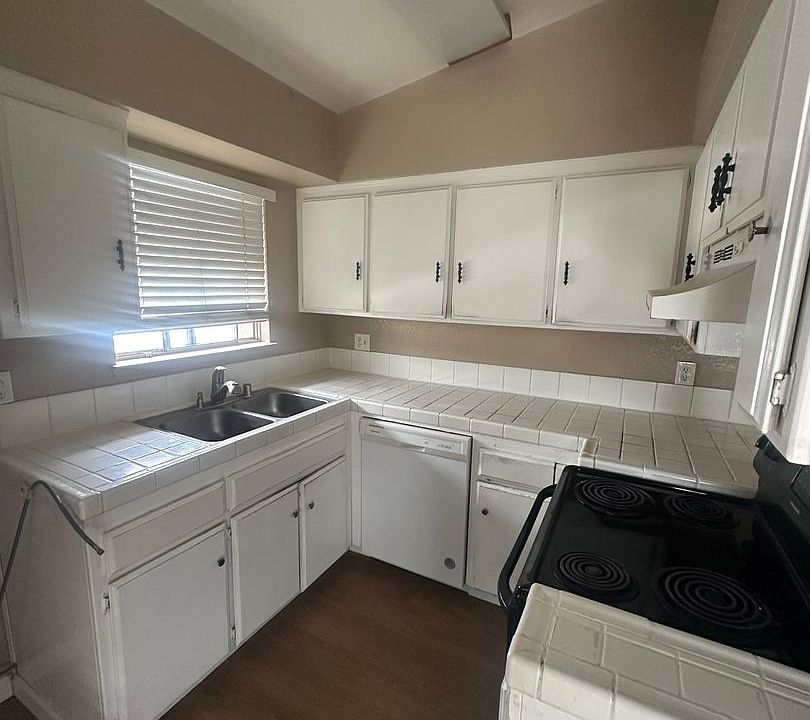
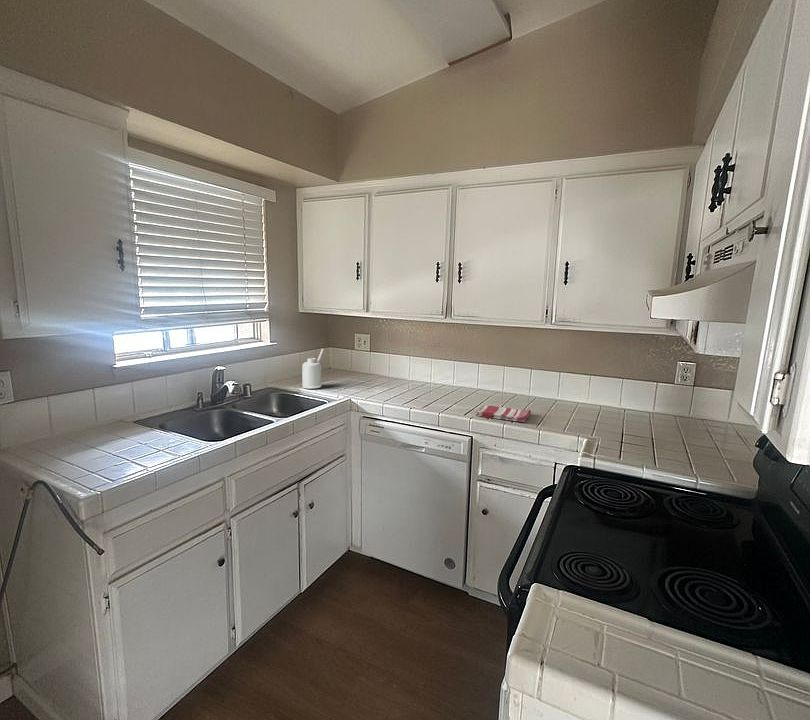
+ dish towel (503, 412)
+ soap dispenser (314, 368)
